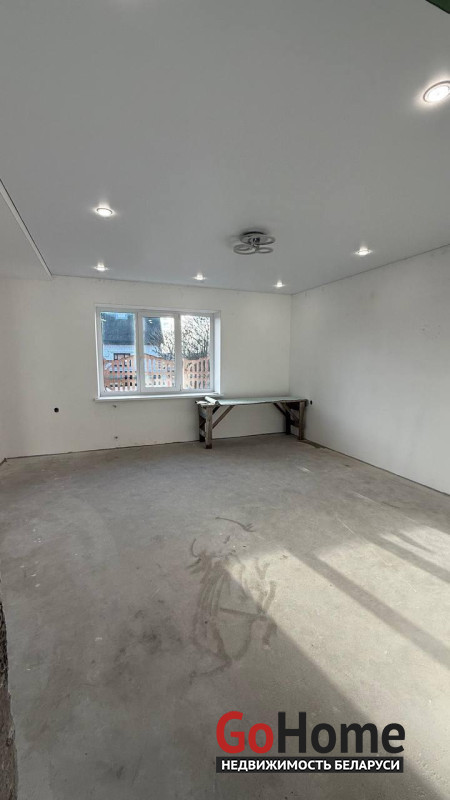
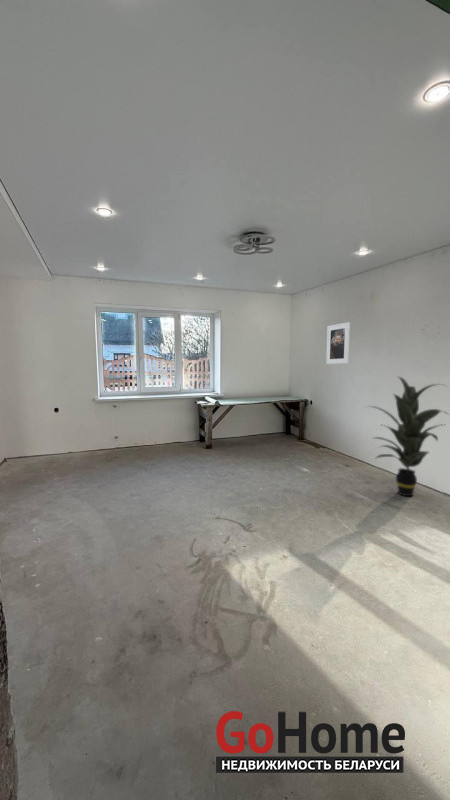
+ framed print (337, 344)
+ indoor plant (406, 435)
